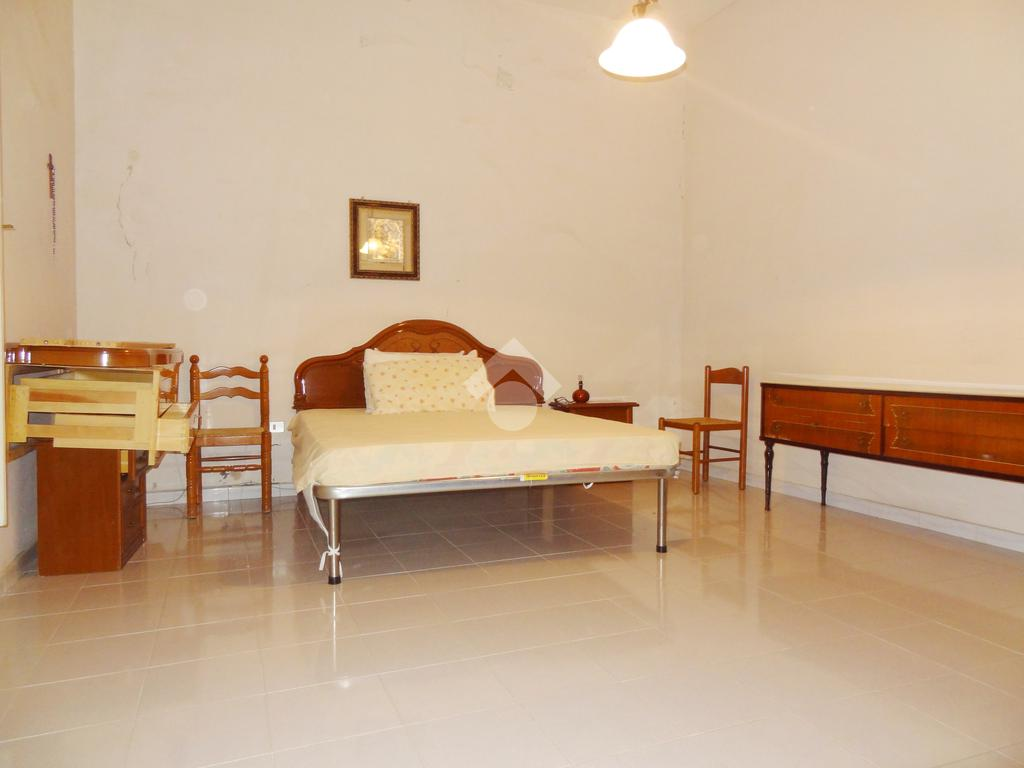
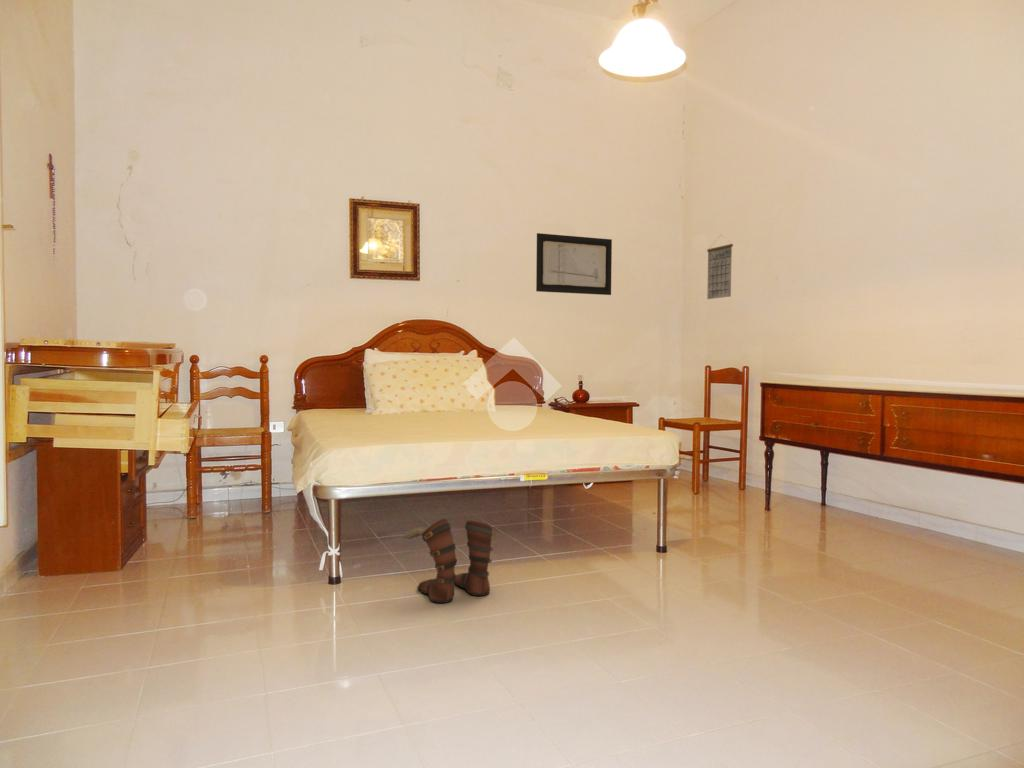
+ wall art (574, 264)
+ boots (447, 554)
+ calendar (719, 266)
